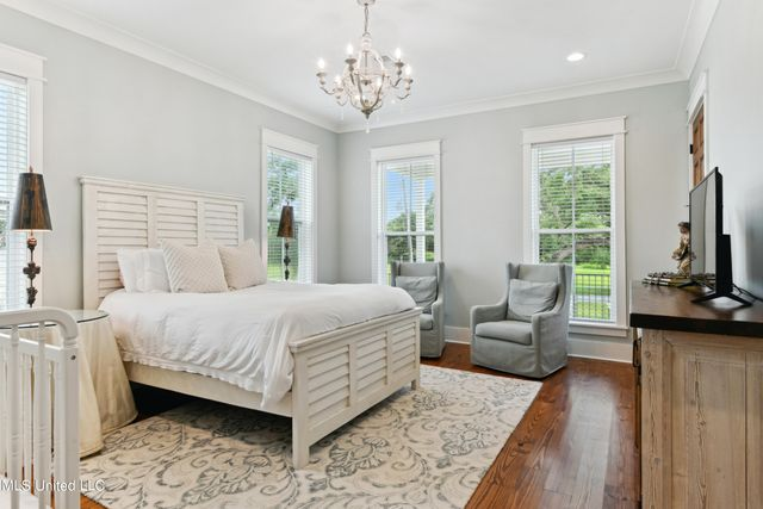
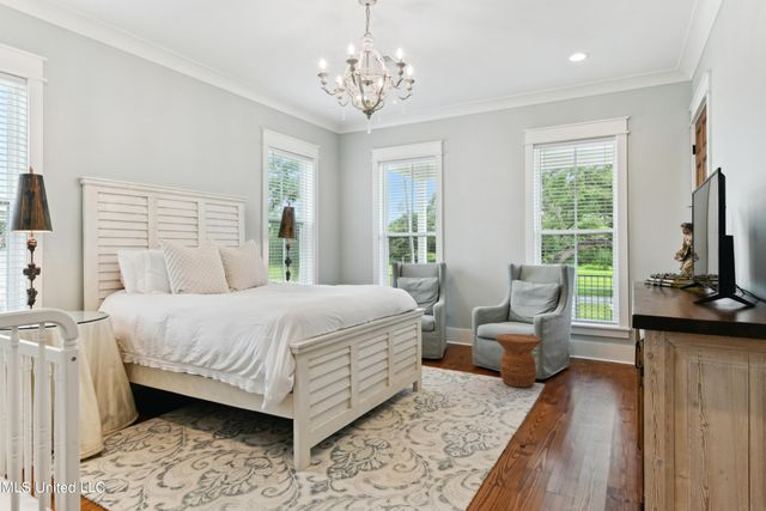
+ side table (517, 360)
